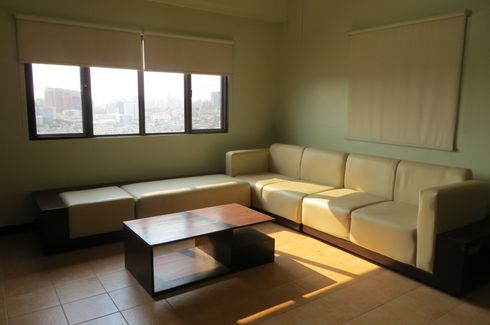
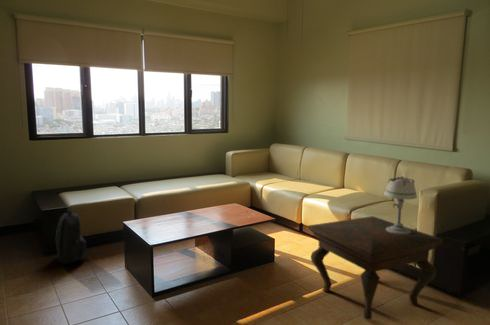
+ backpack (70, 234)
+ table lamp (399, 203)
+ side table (370, 264)
